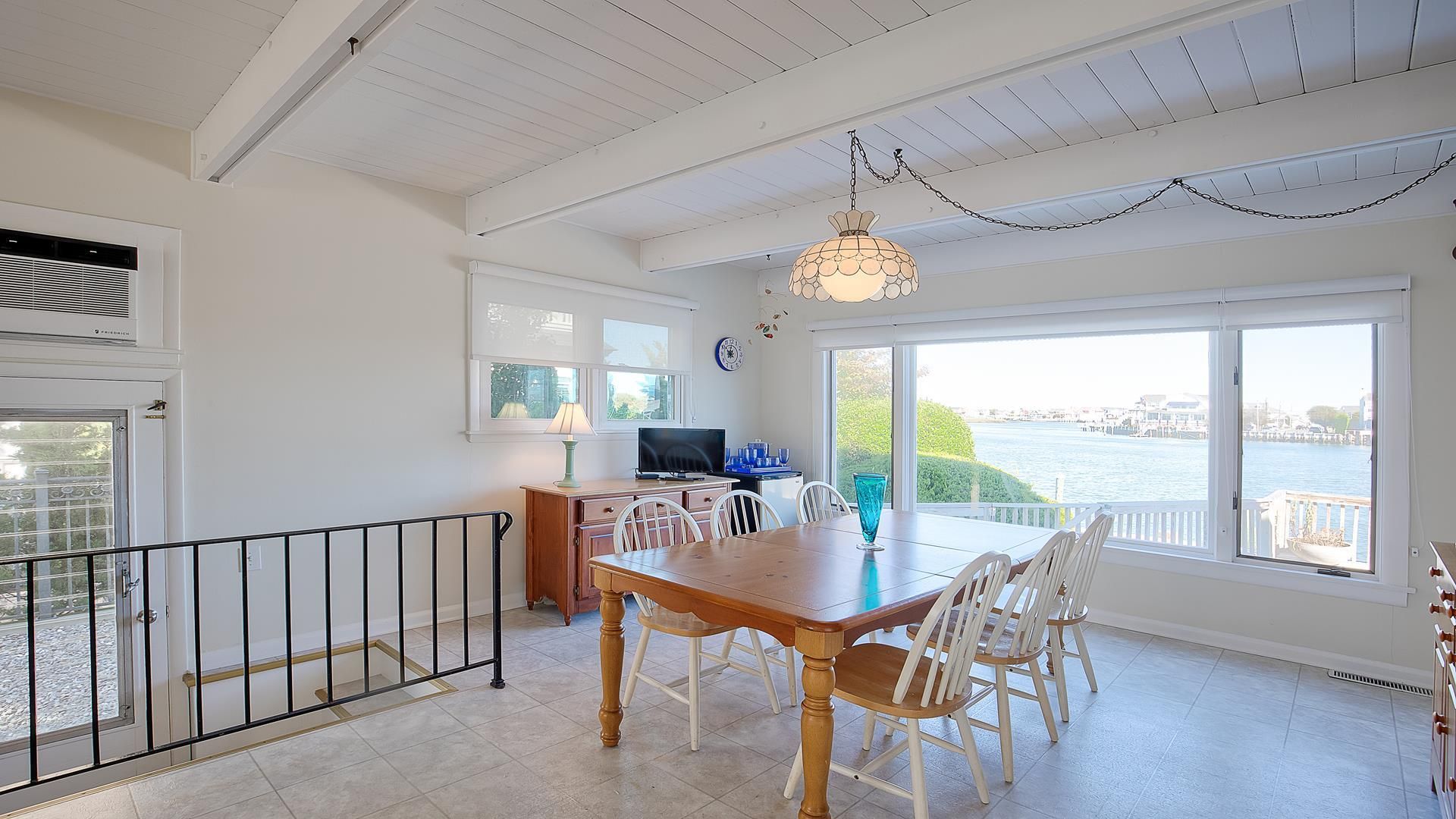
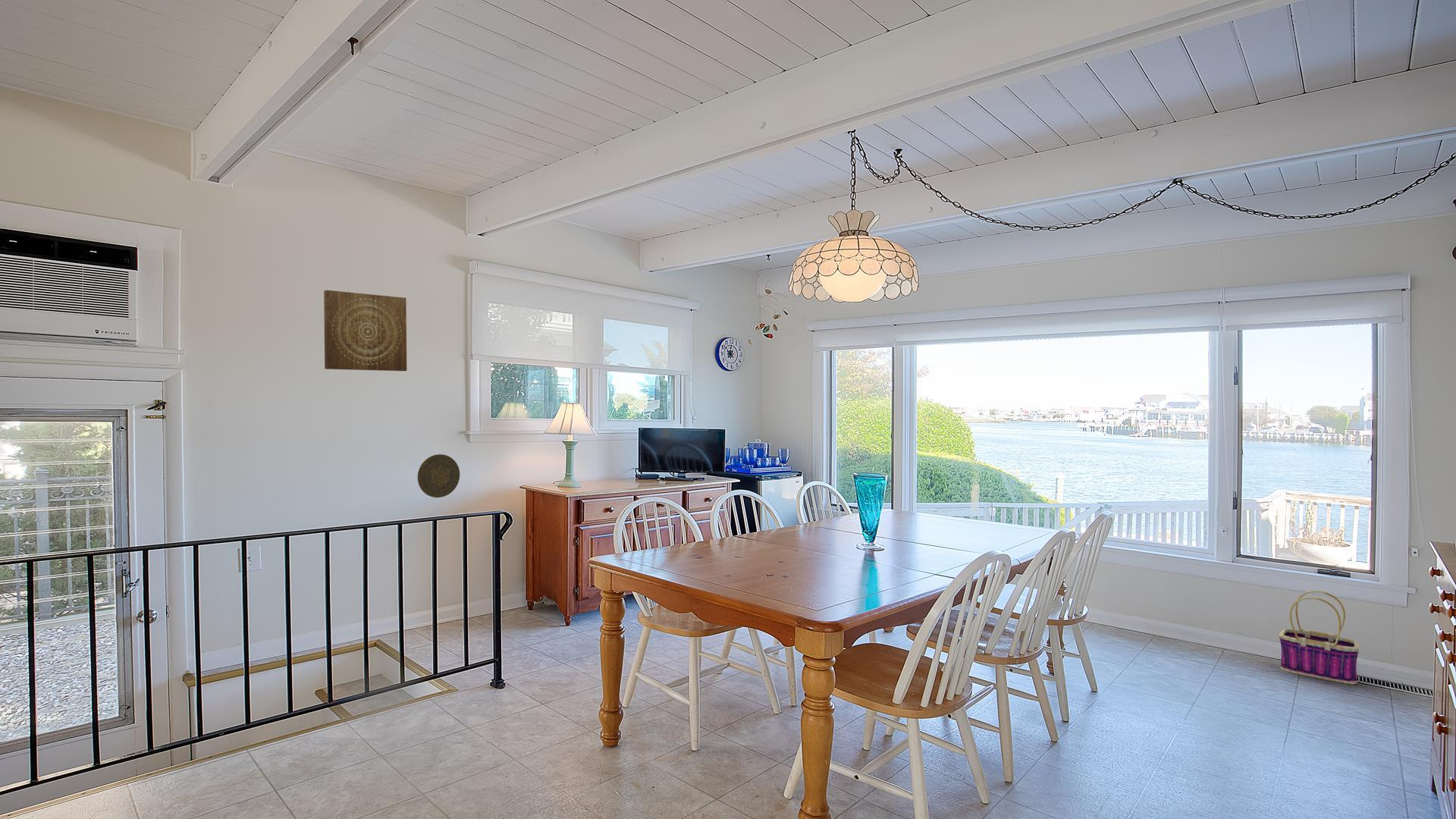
+ basket (1318, 634)
+ wall art (366, 332)
+ decorative plate (440, 475)
